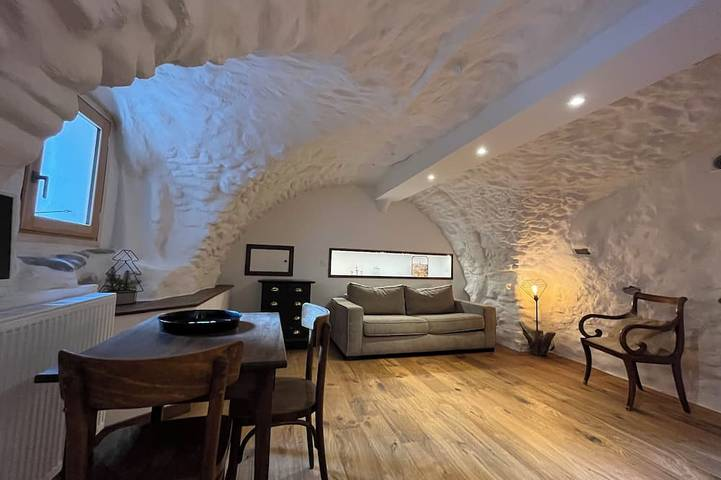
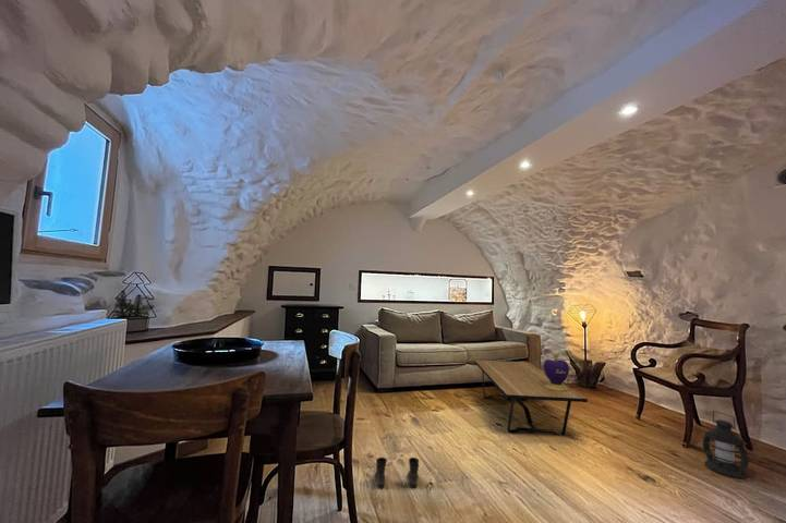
+ coffee table (519, 393)
+ boots (385, 465)
+ decorative container (556, 369)
+ lantern (724, 441)
